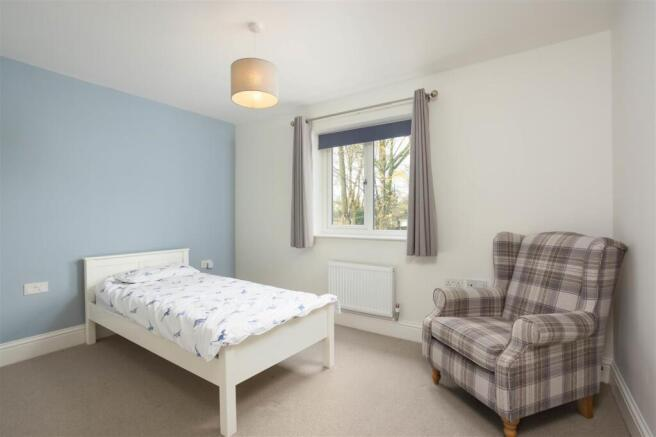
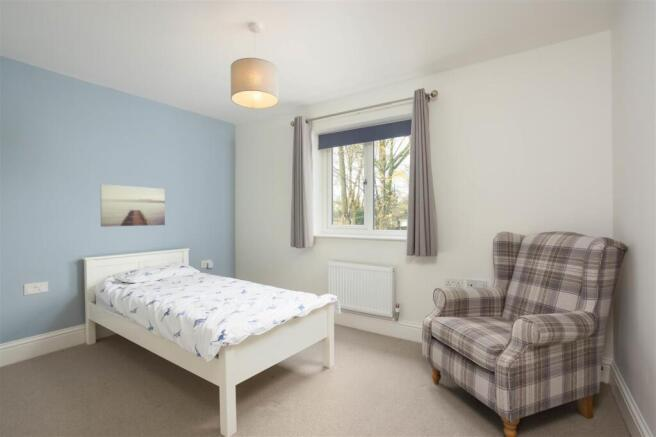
+ wall art (135, 206)
